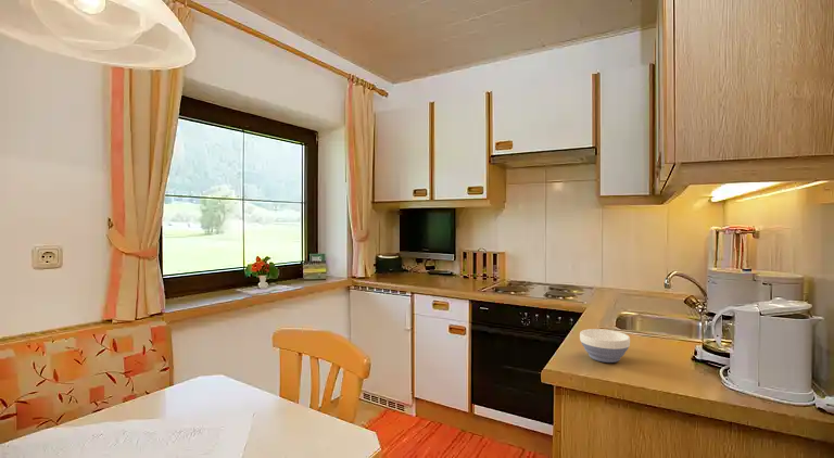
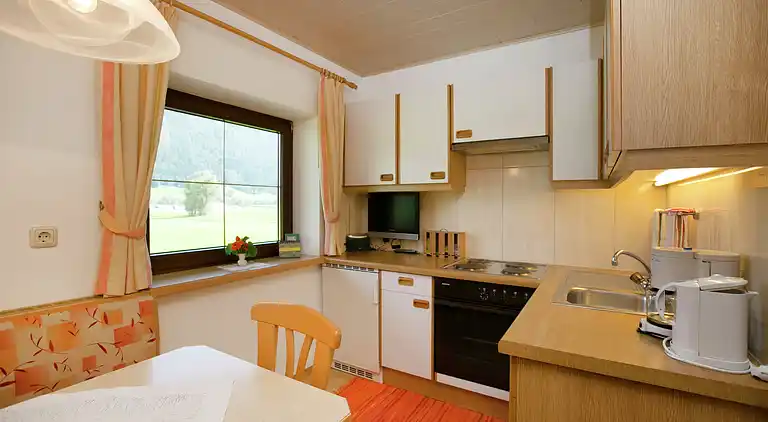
- bowl (604, 346)
